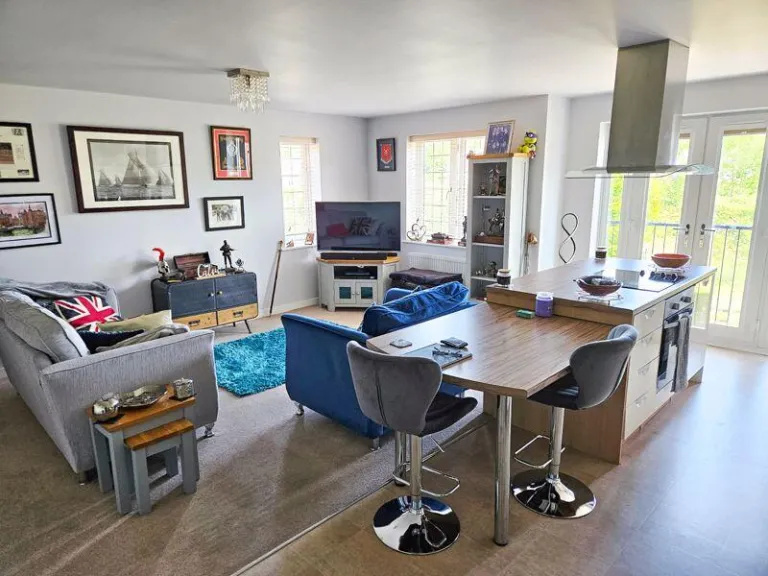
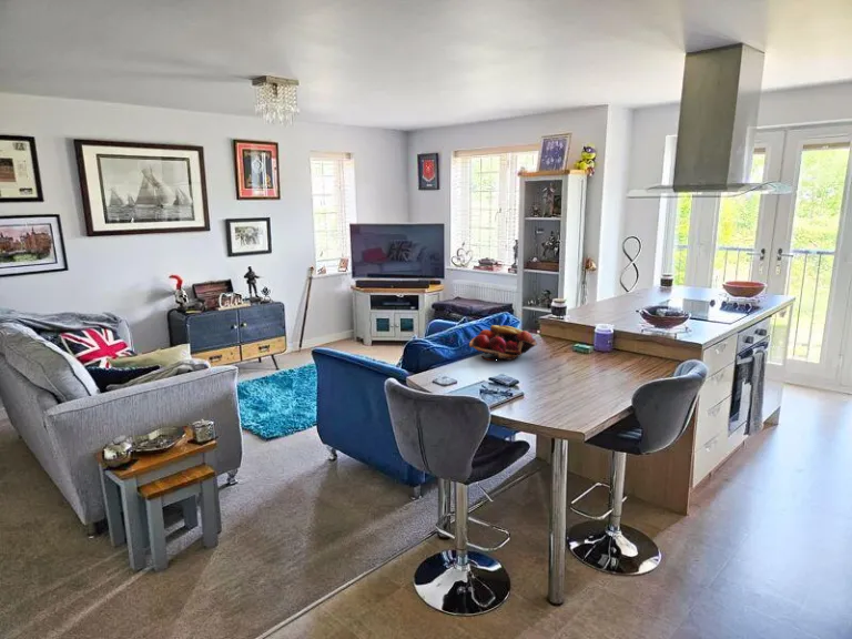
+ fruit basket (501, 341)
